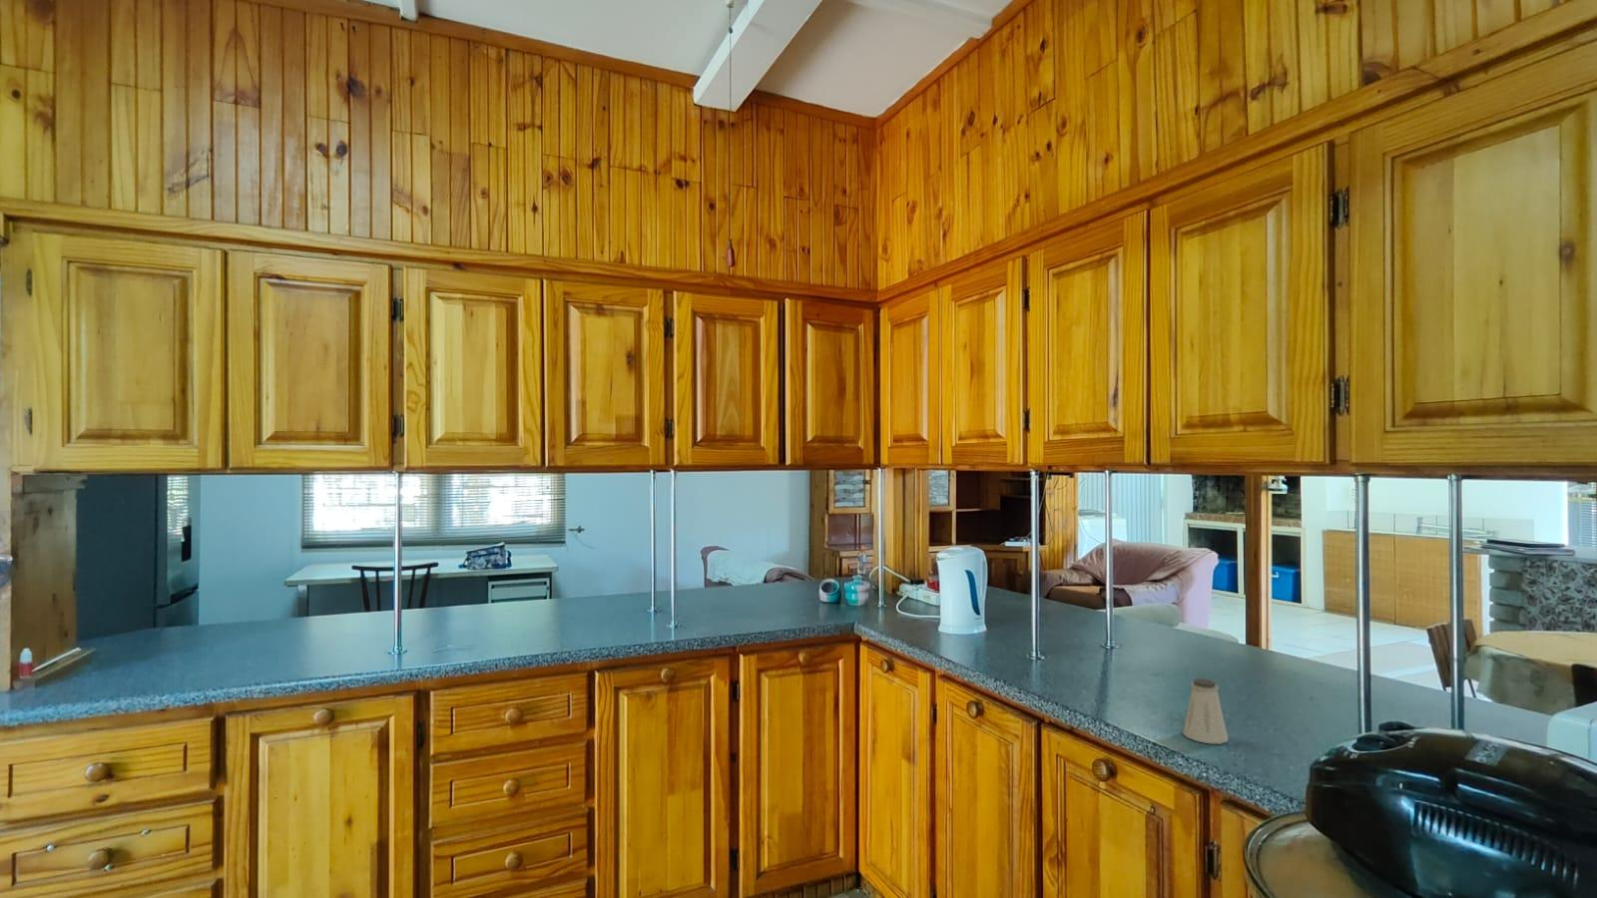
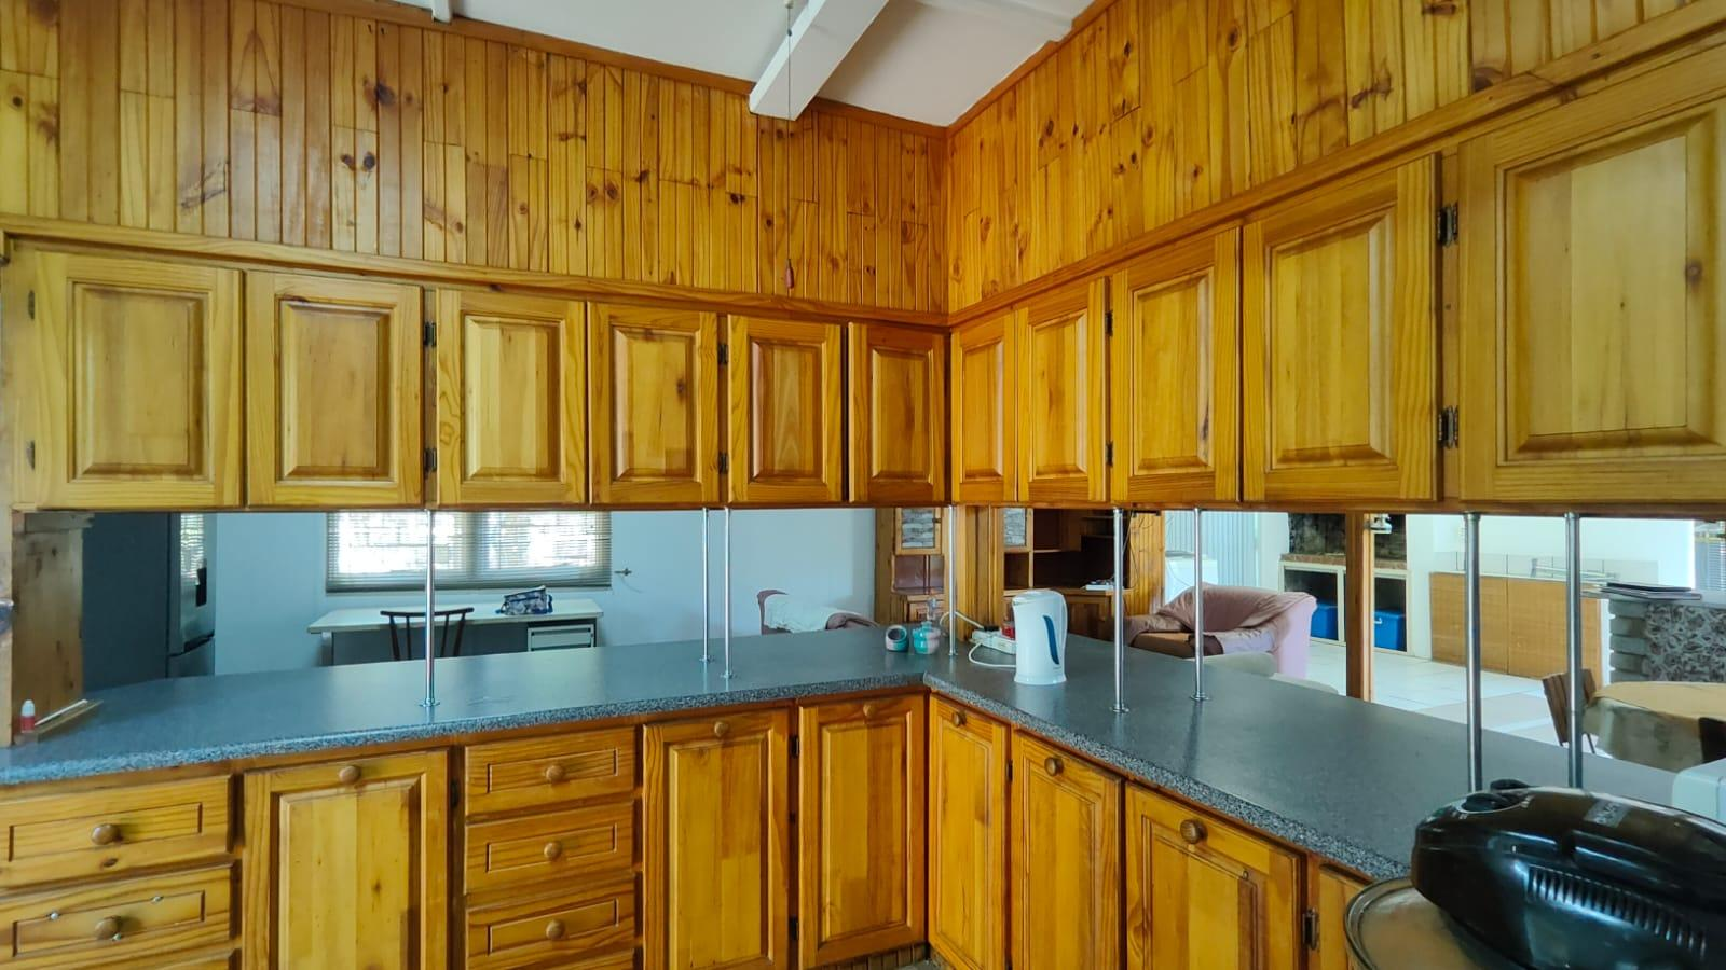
- saltshaker (1204, 708)
